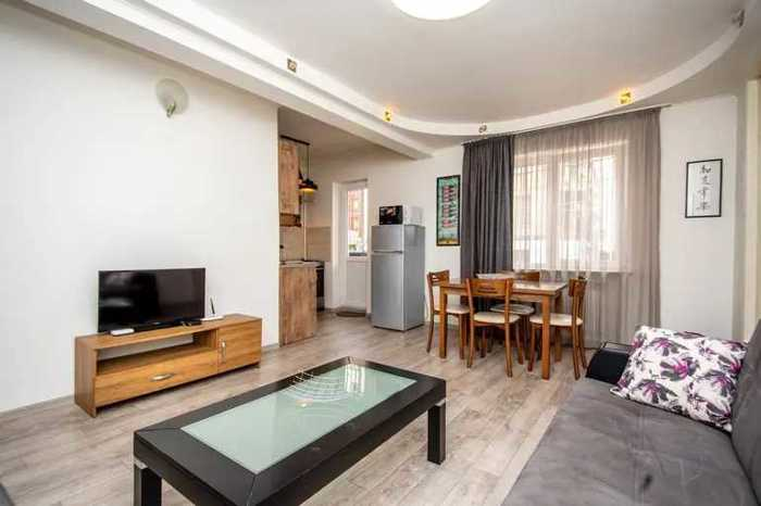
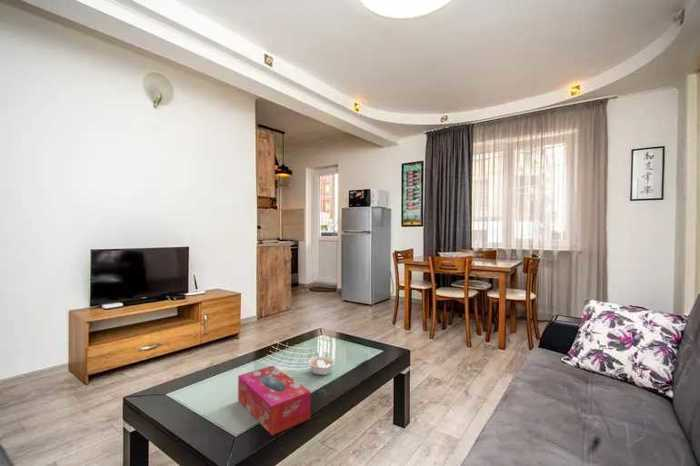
+ legume (320, 365)
+ tissue box (272, 396)
